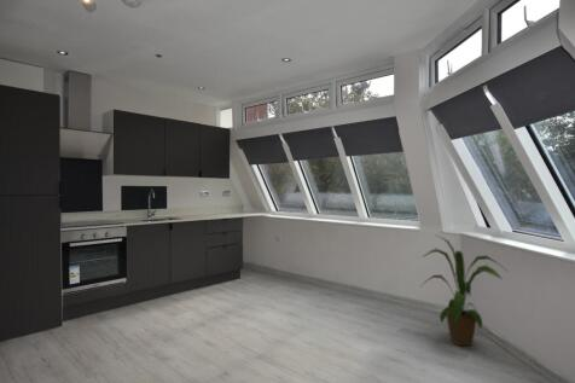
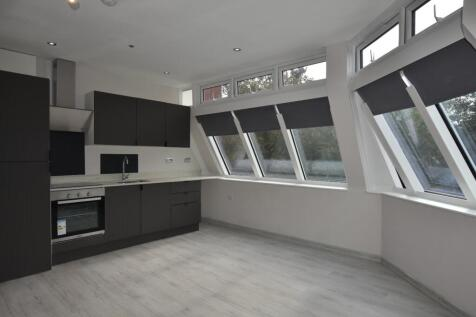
- house plant (464, 292)
